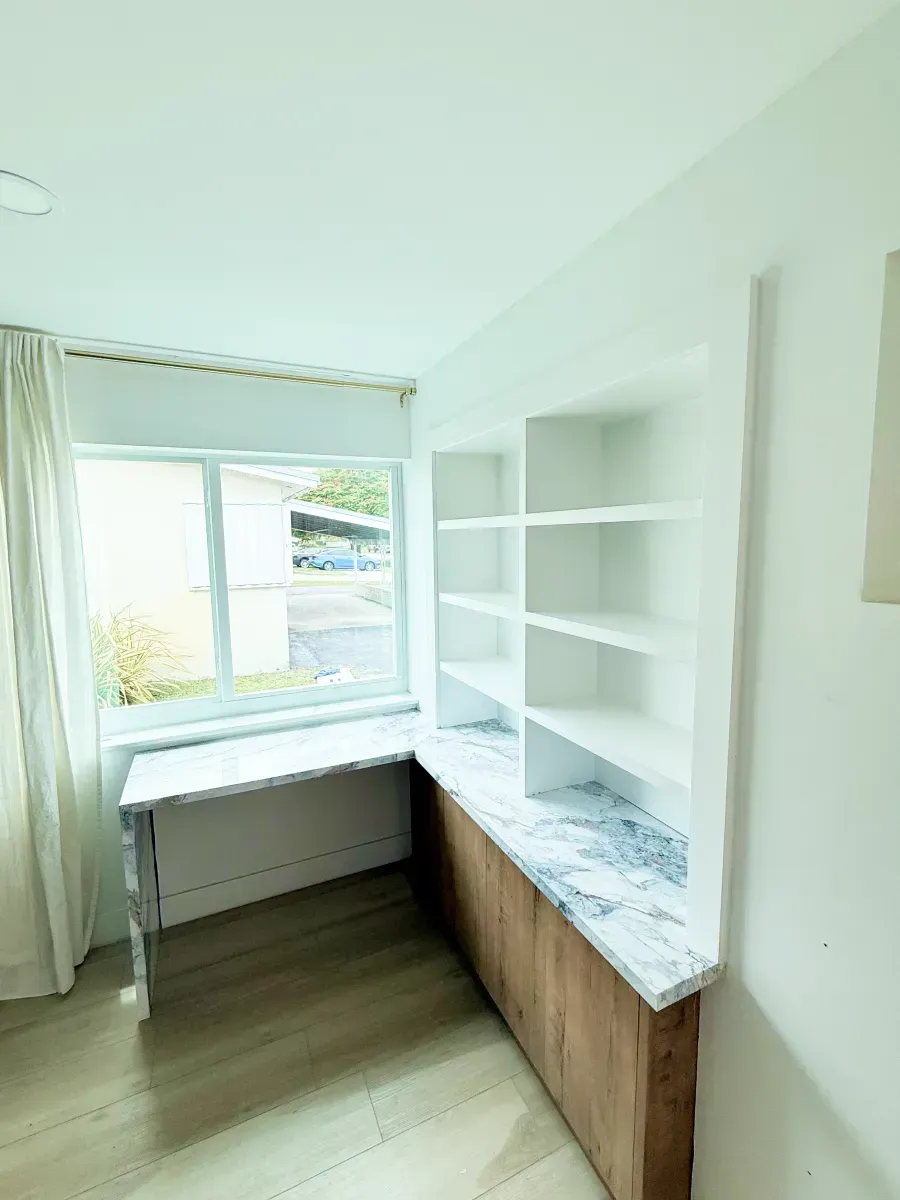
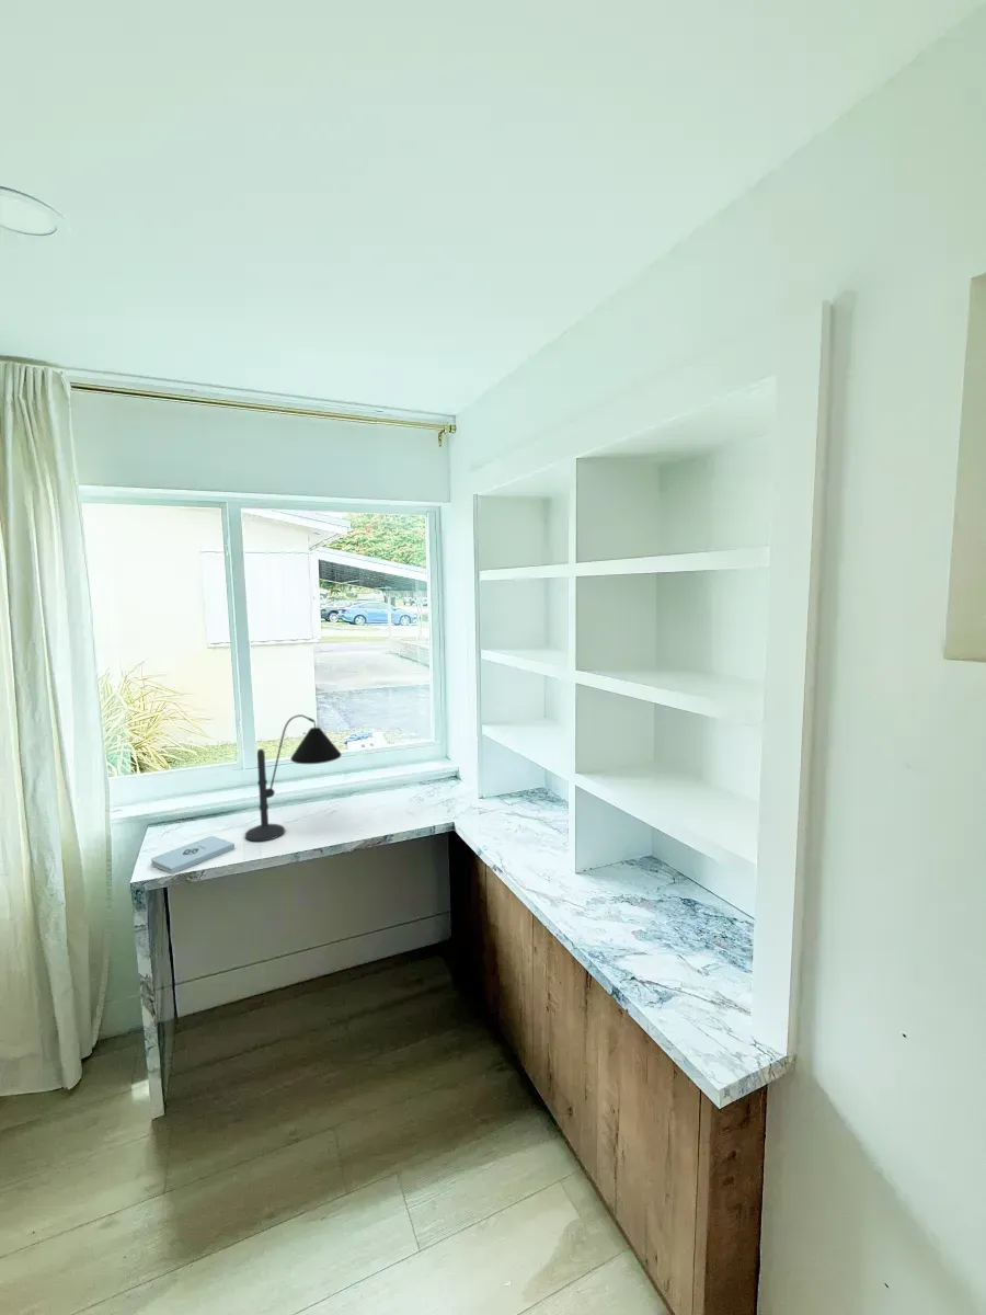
+ desk lamp (297, 763)
+ notepad (193, 853)
